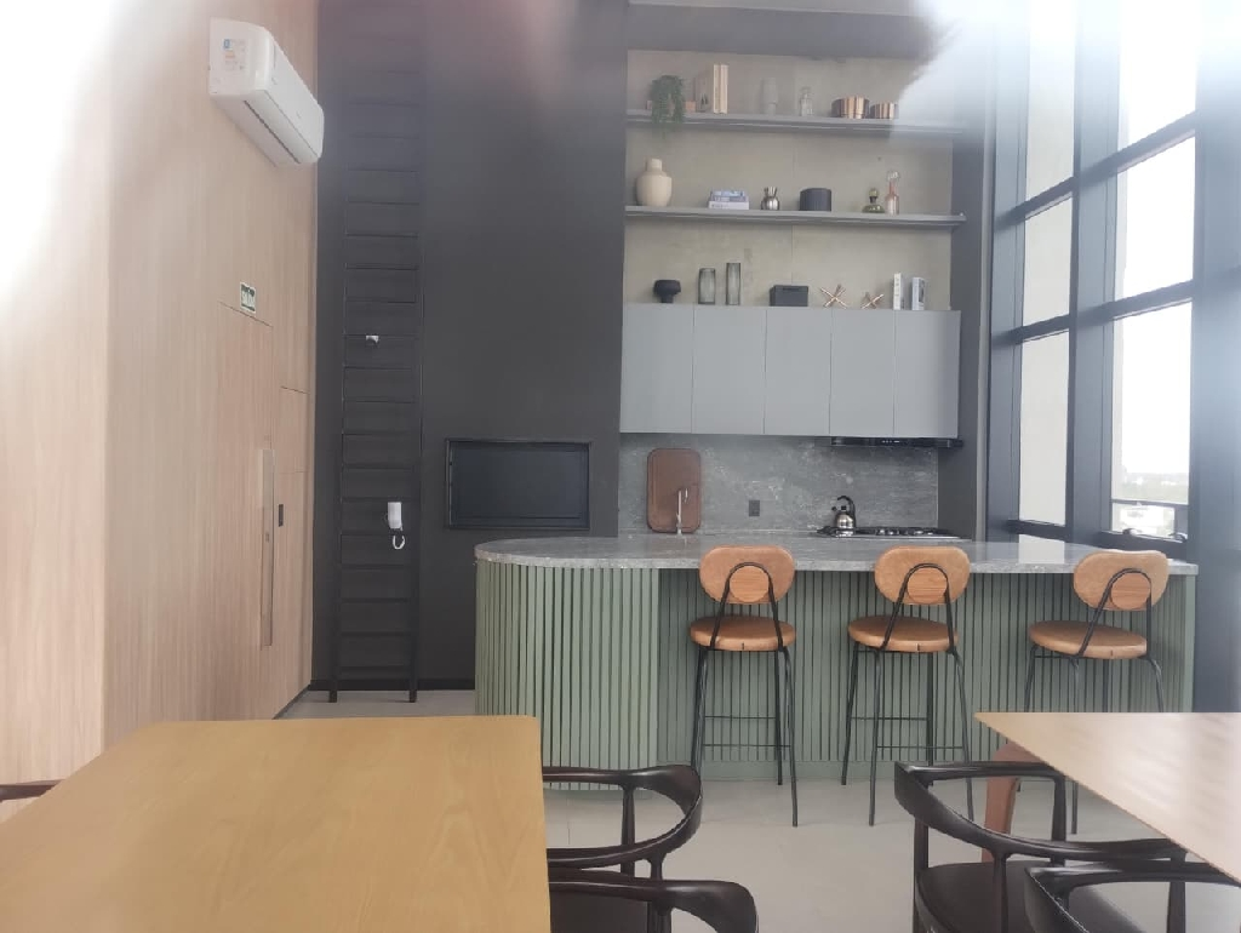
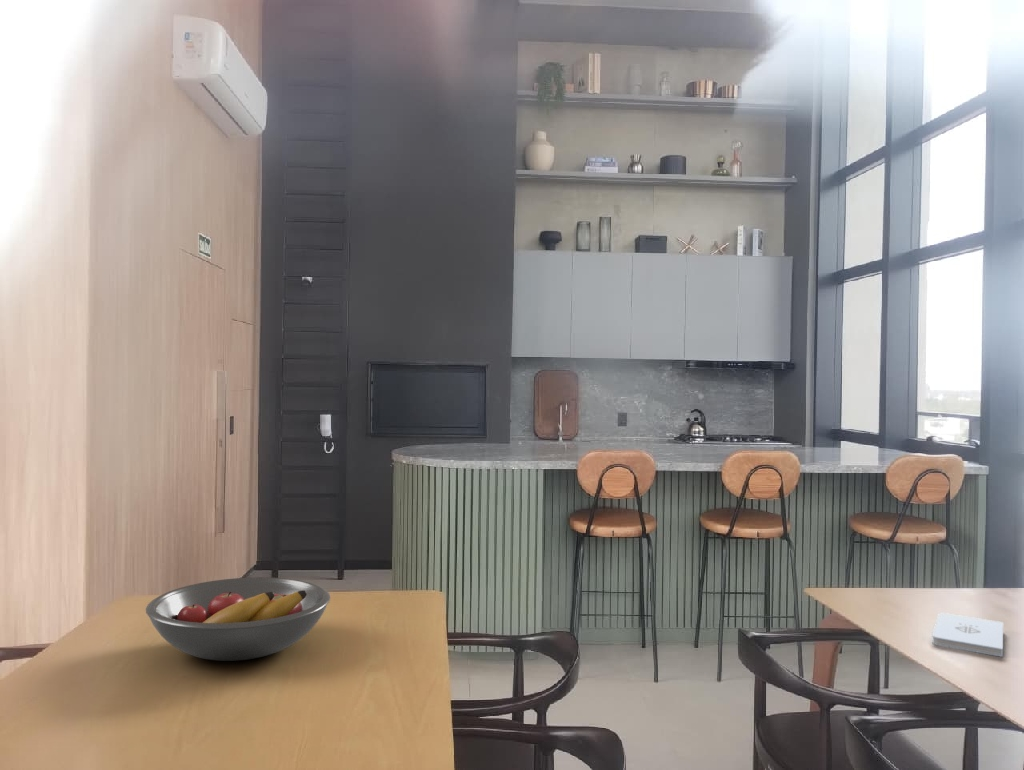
+ fruit bowl (240, 616)
+ notepad (968, 633)
